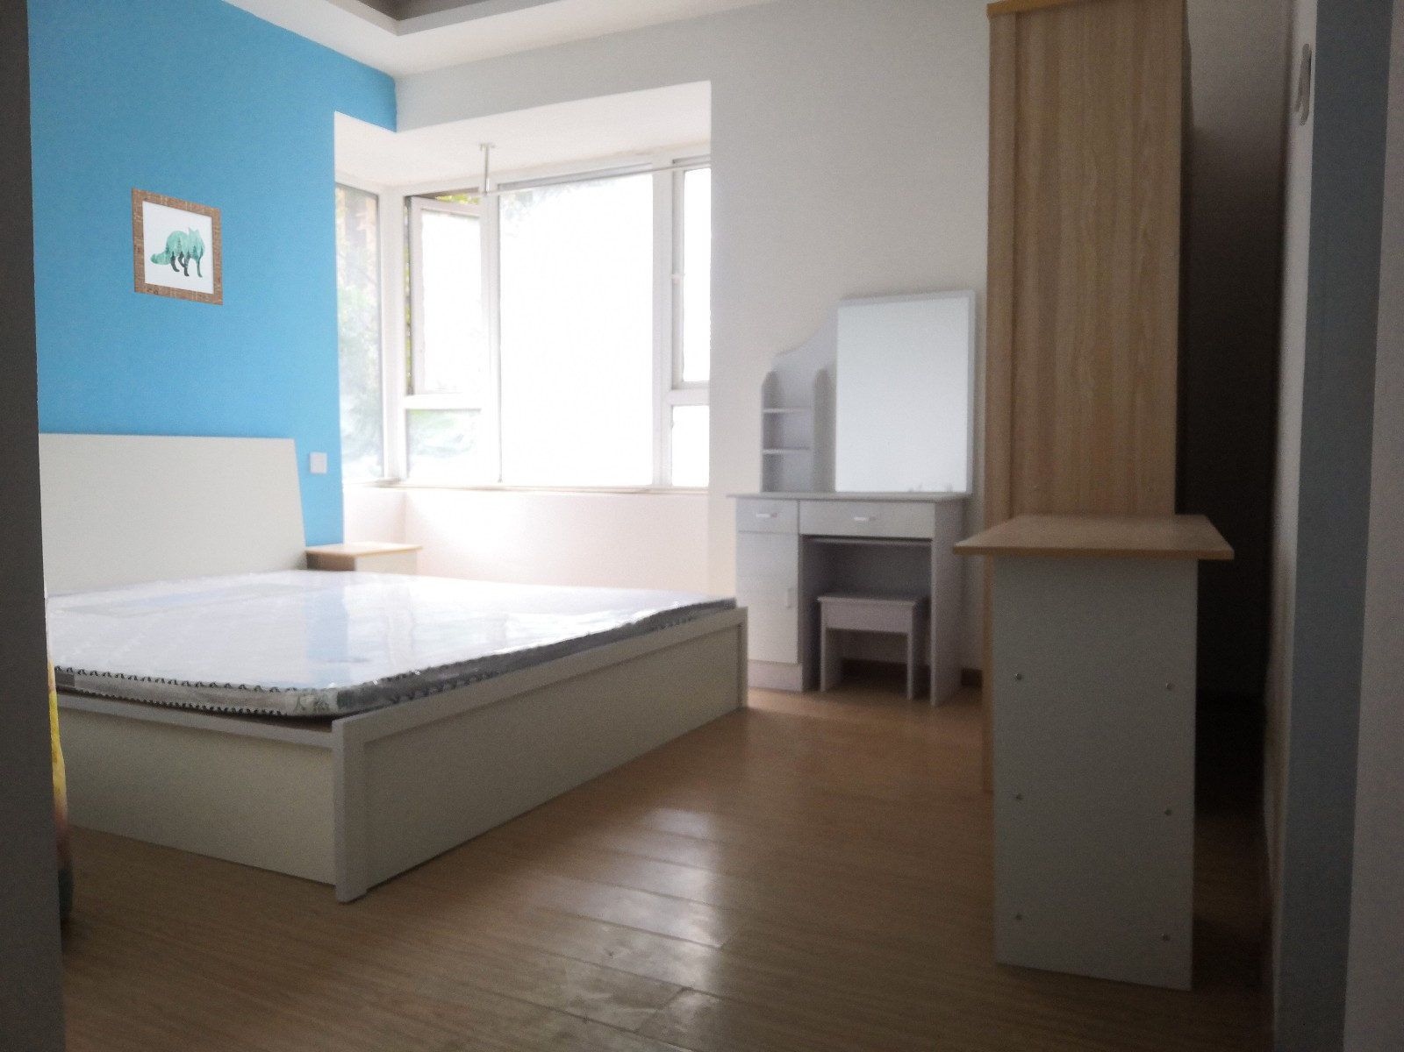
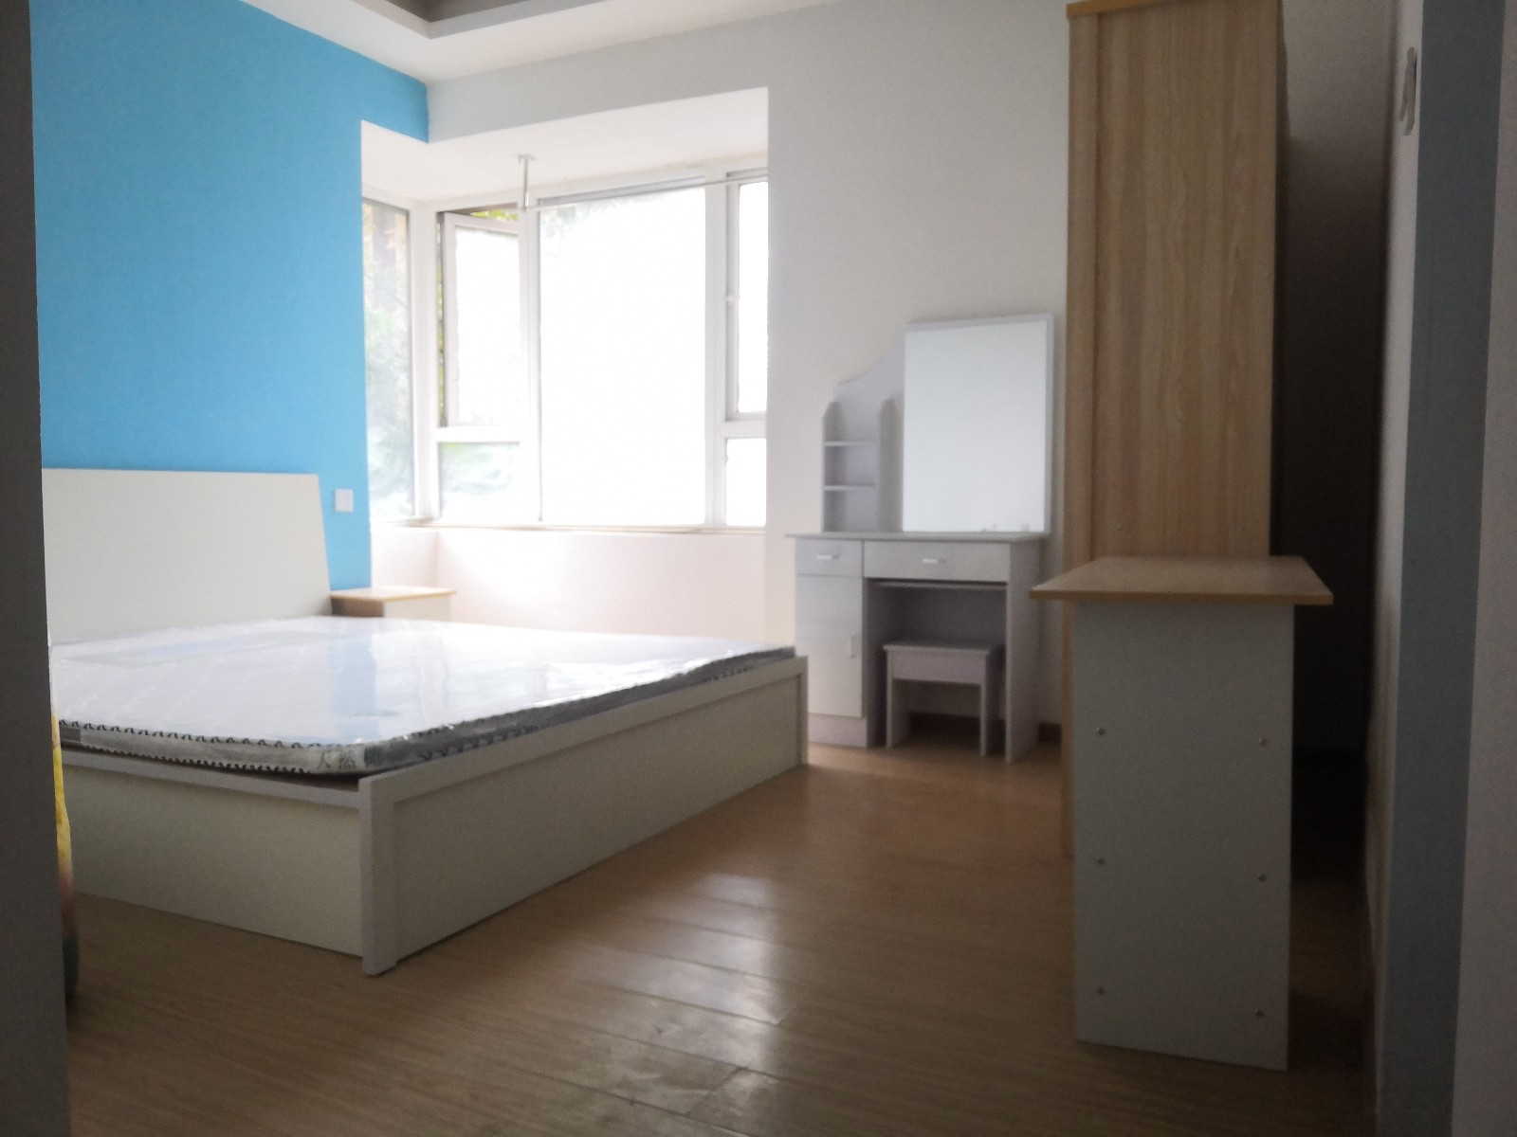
- wall art (178, 249)
